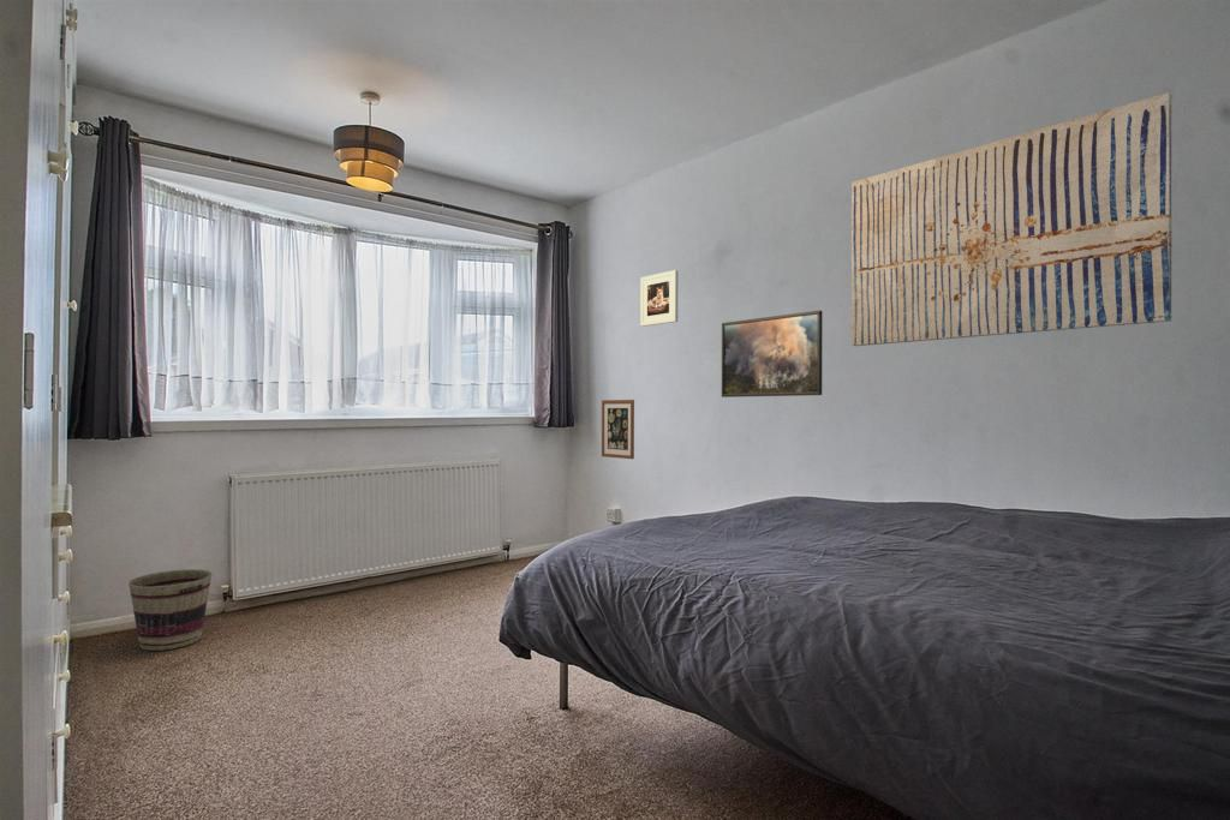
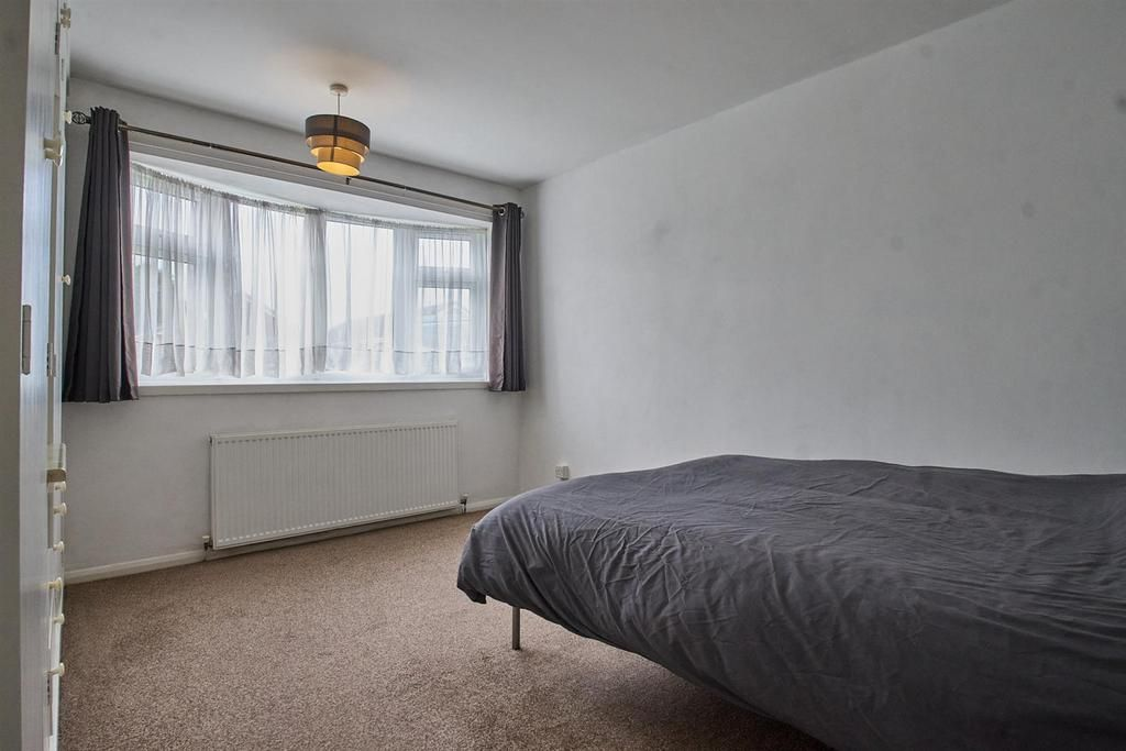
- wall art (617, 429)
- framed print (768, 357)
- basket (171, 609)
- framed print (658, 299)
- wall art (986, 240)
